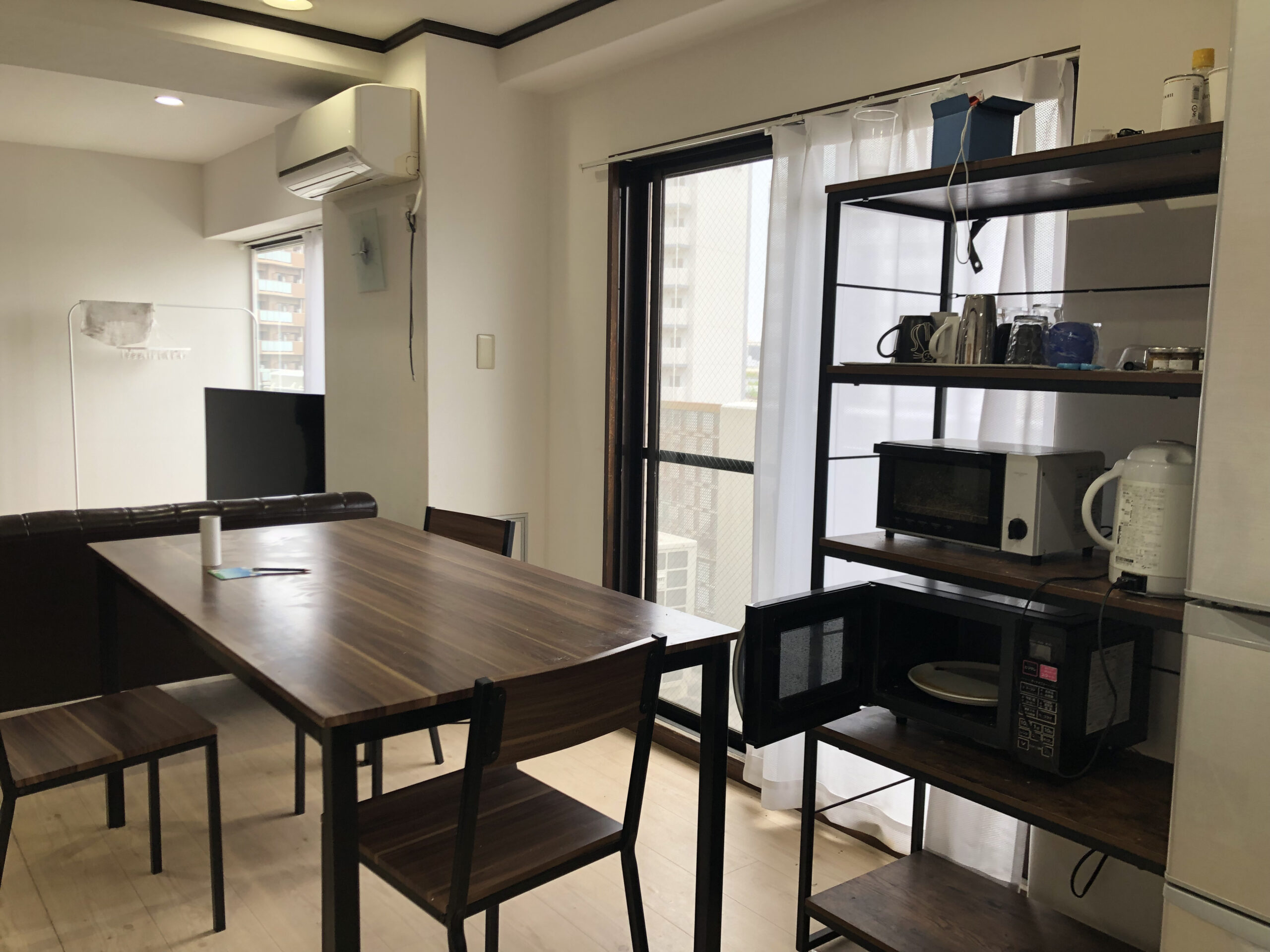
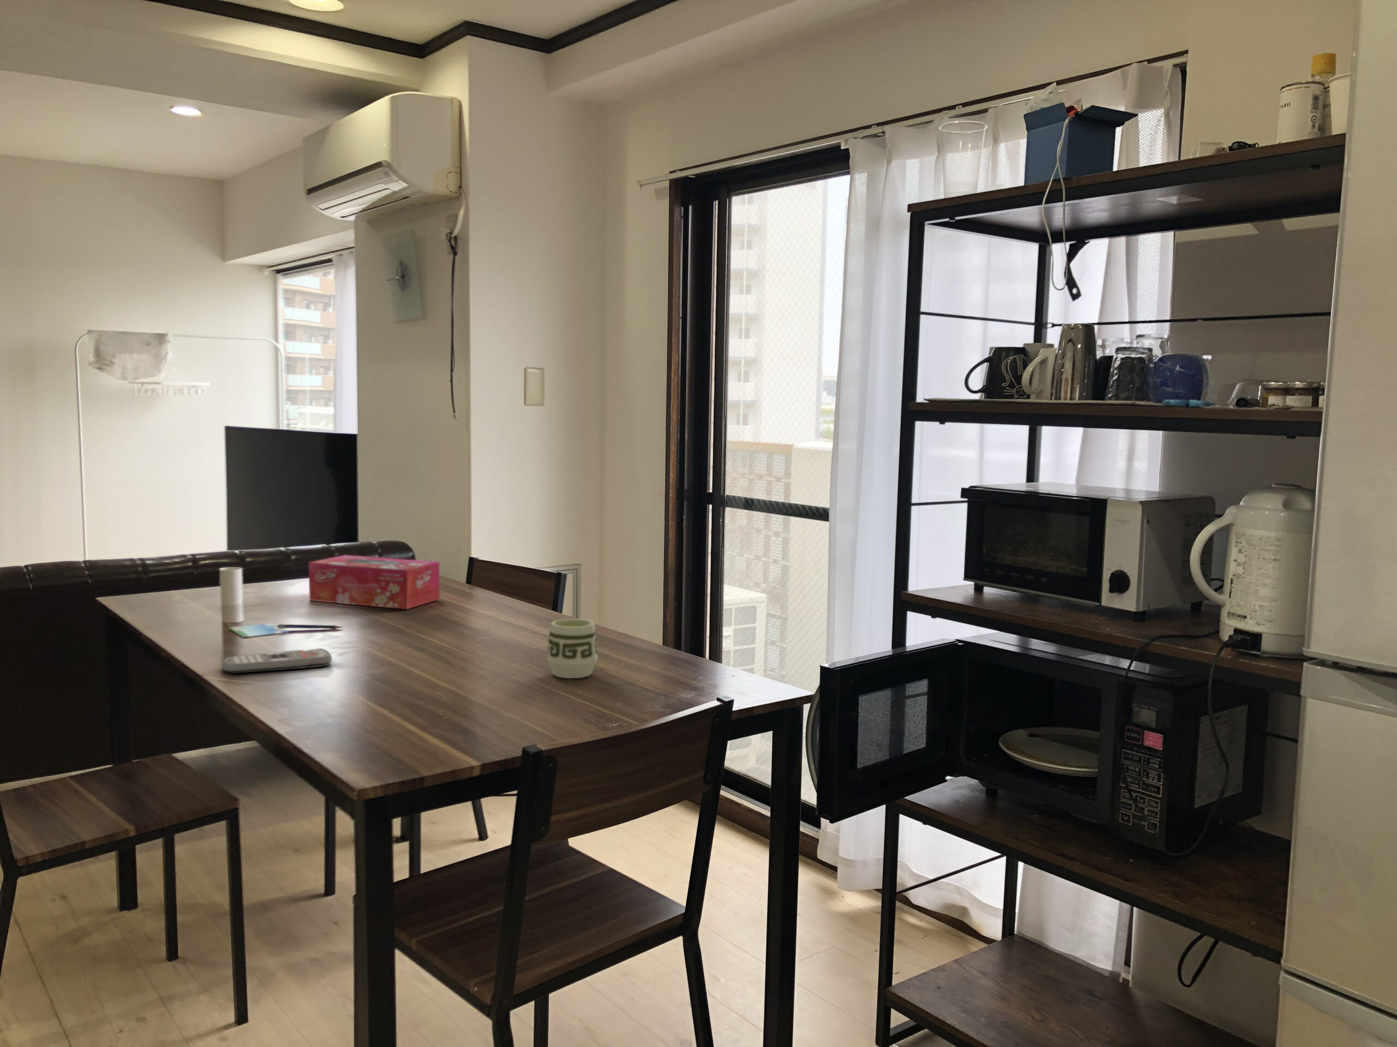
+ tissue box (375, 581)
+ cup (572, 649)
+ remote control (277, 661)
